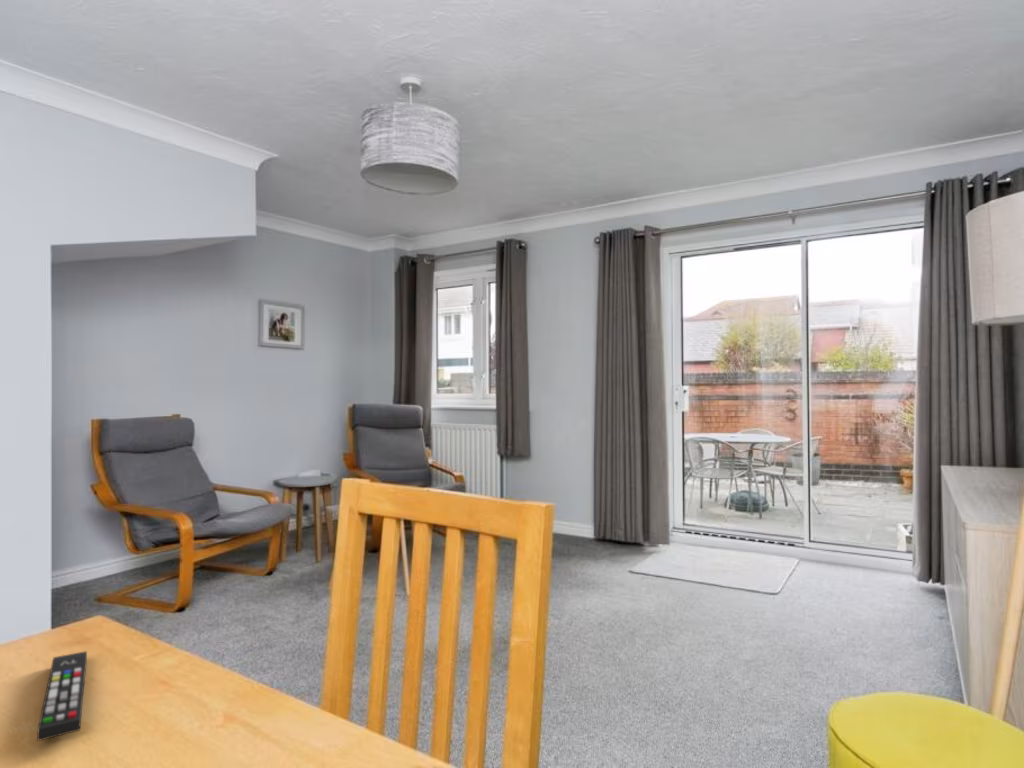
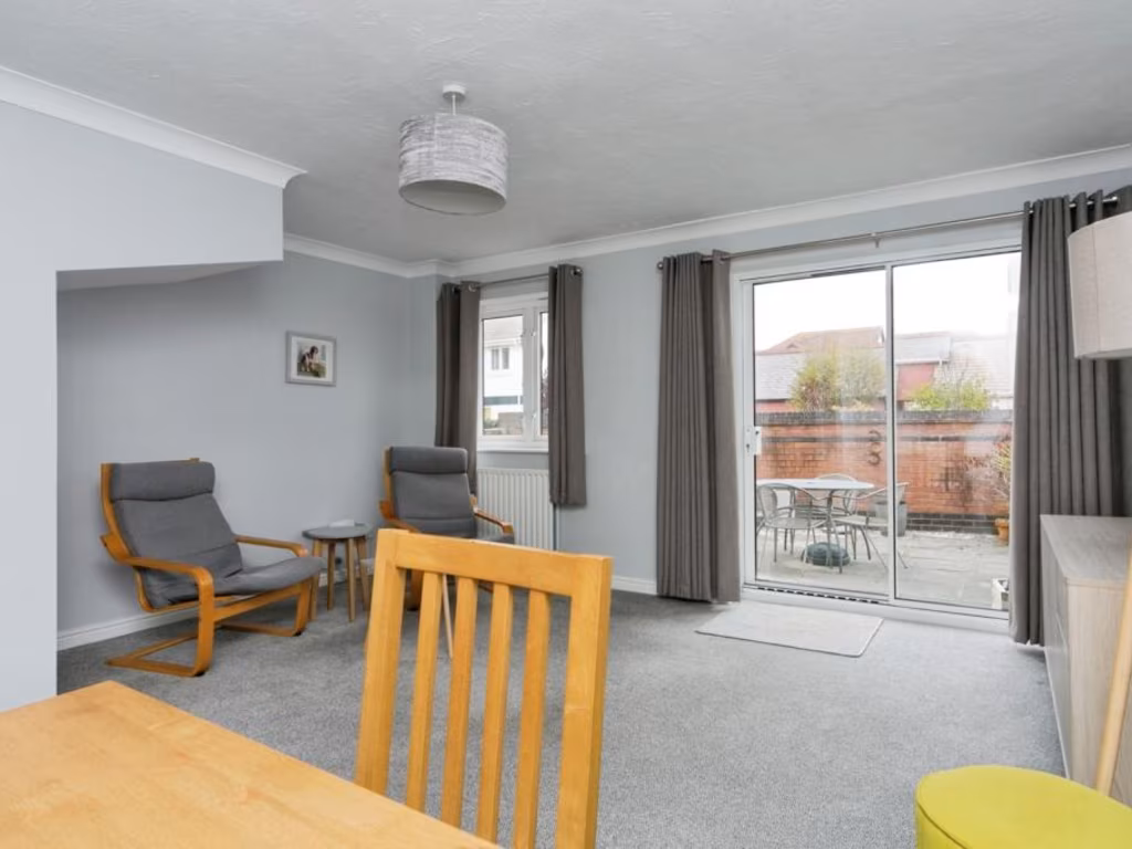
- remote control (65, 690)
